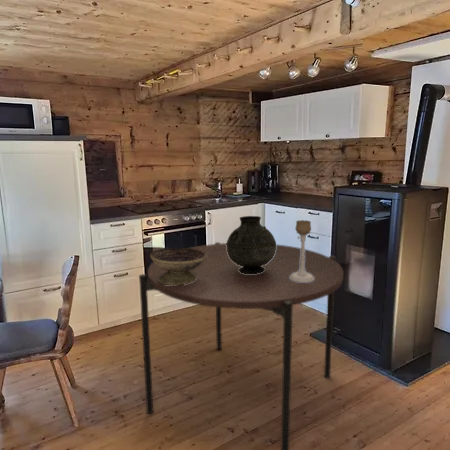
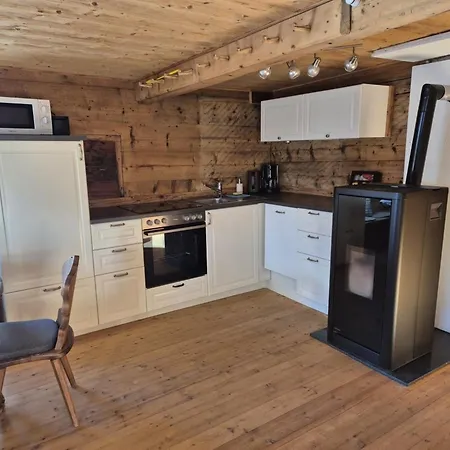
- dining table (244, 308)
- candle holder (302, 249)
- vase (251, 243)
- decorative bowl (178, 265)
